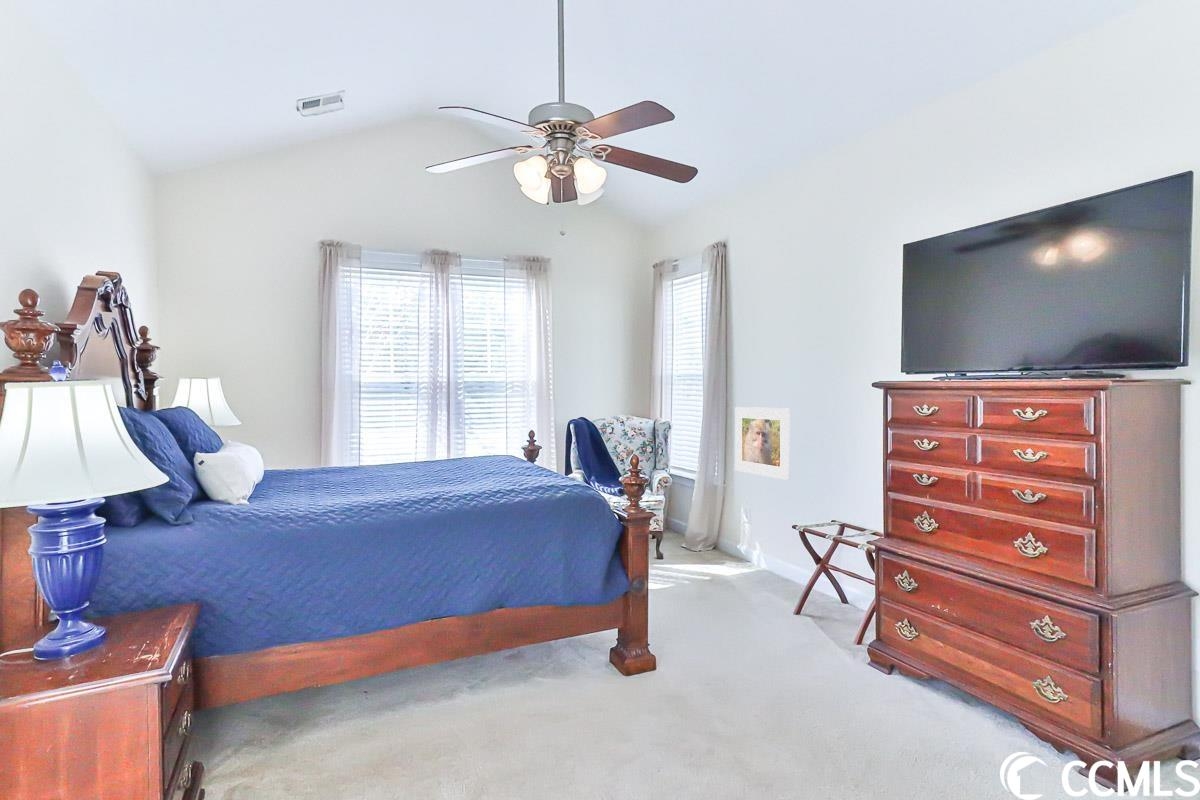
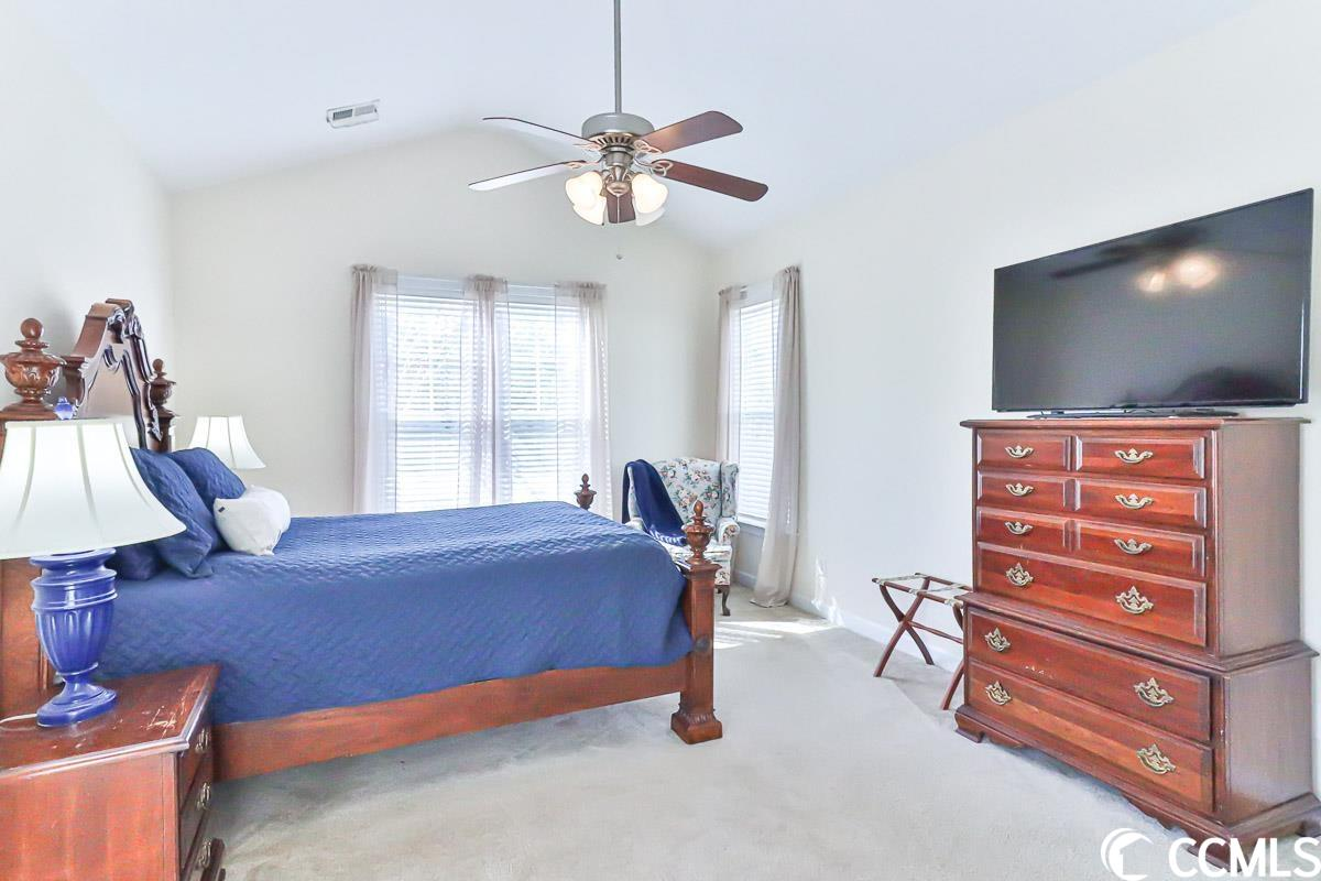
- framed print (760, 441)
